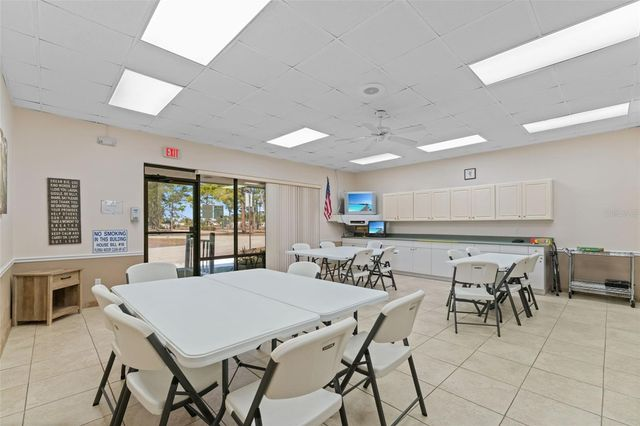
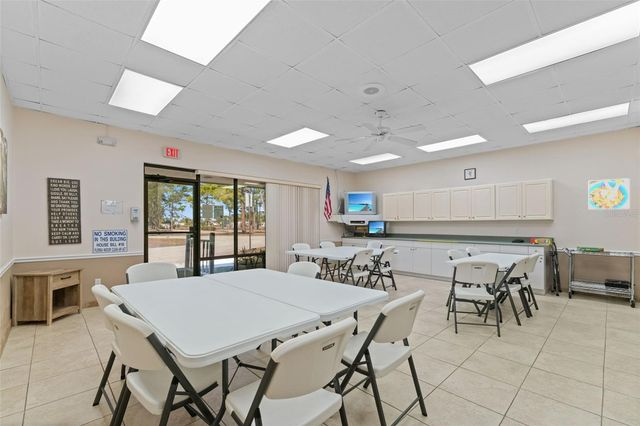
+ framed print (608, 194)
